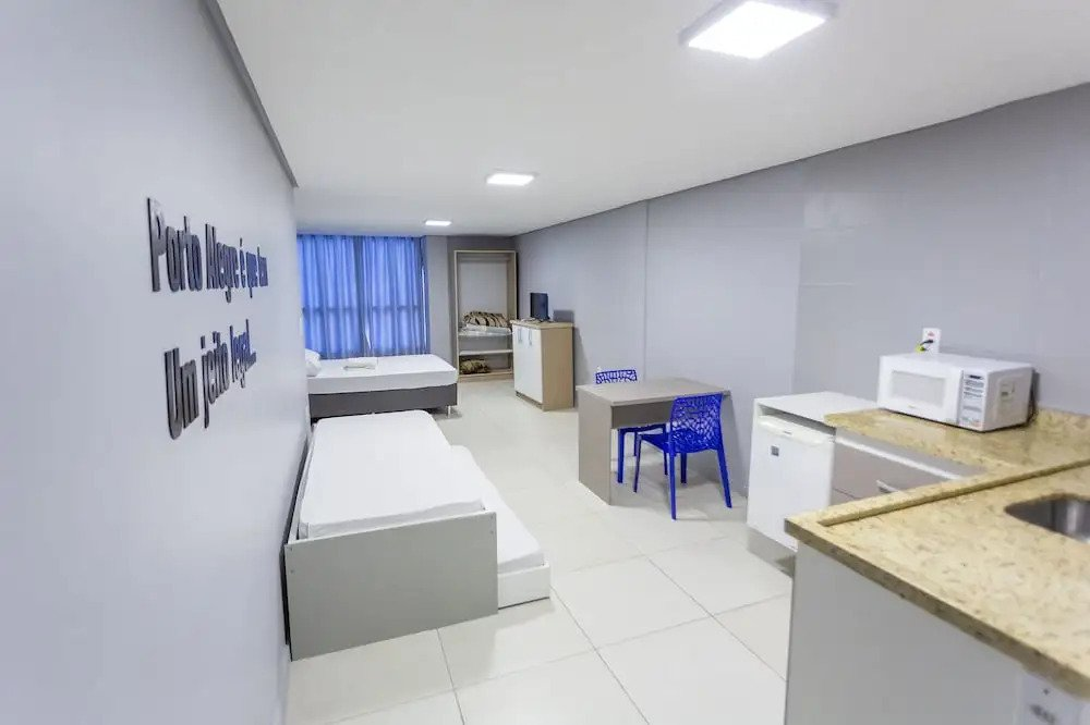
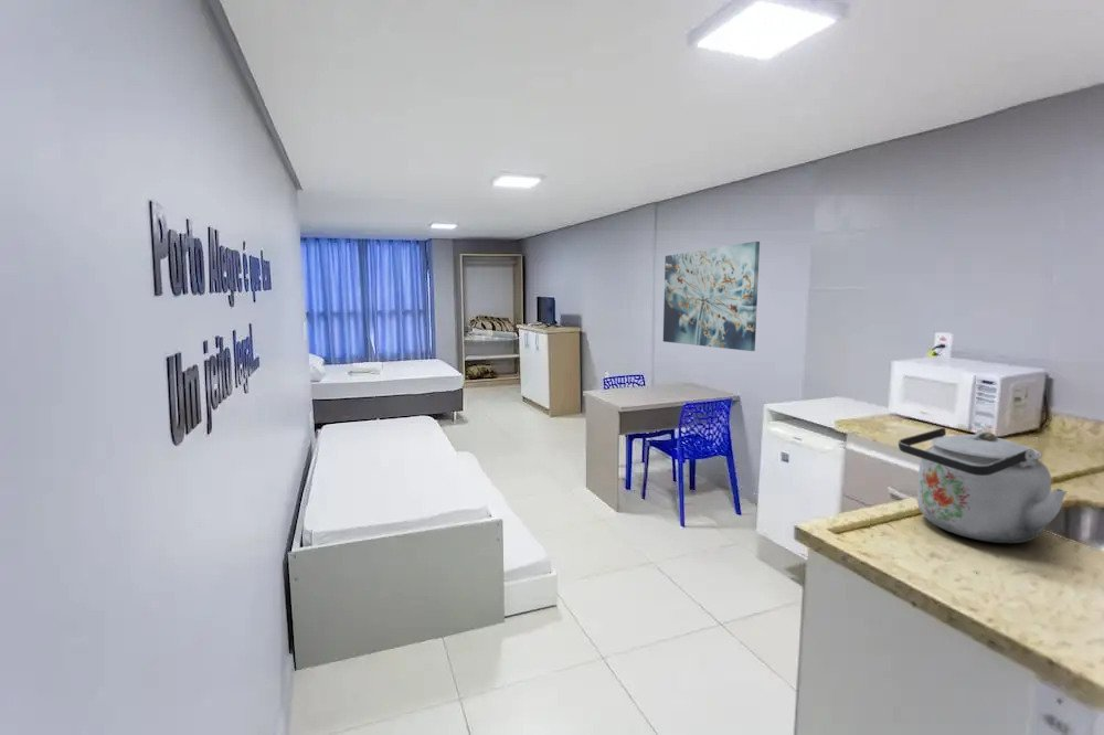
+ kettle (988, 484)
+ wall art (704, 298)
